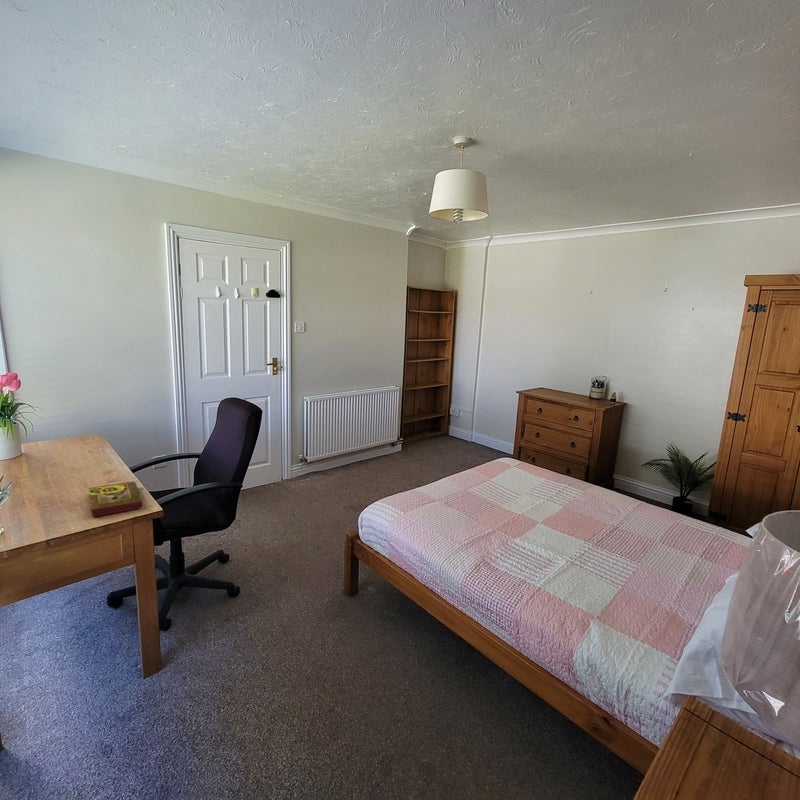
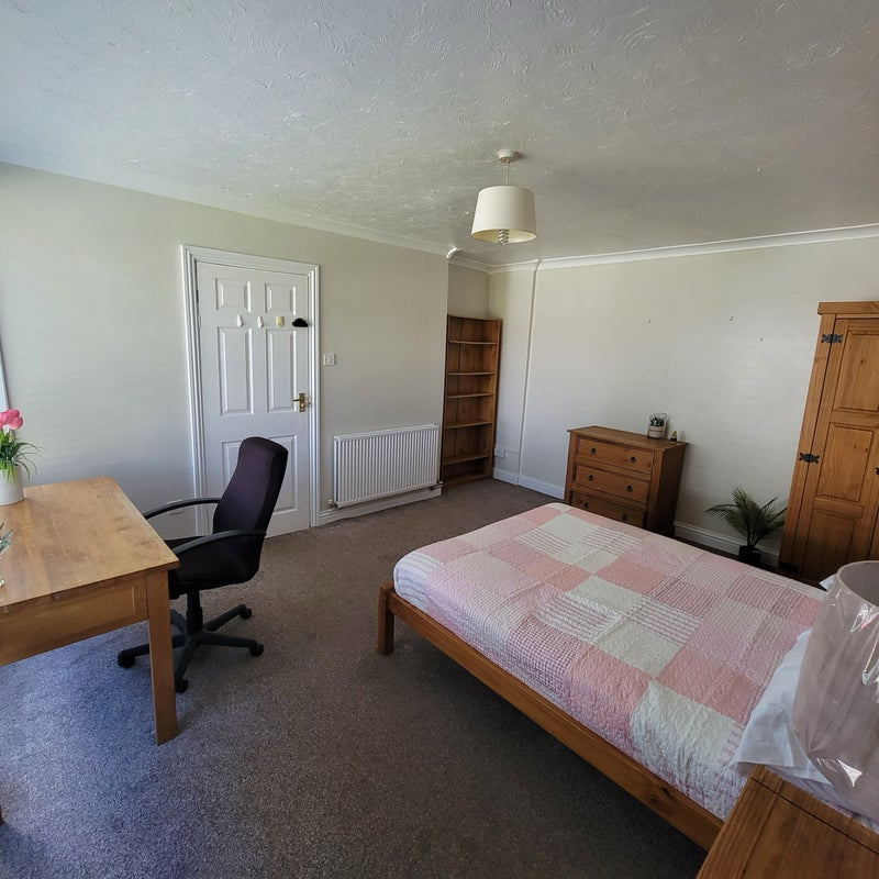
- book (115, 497)
